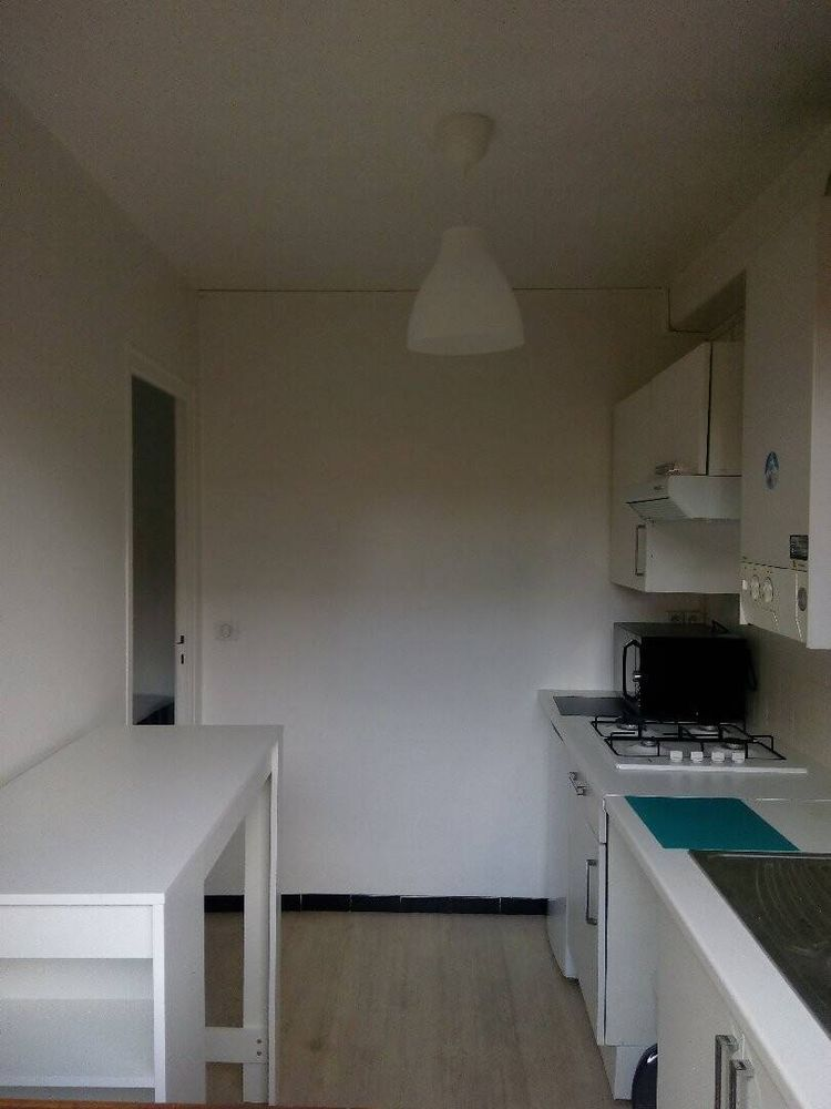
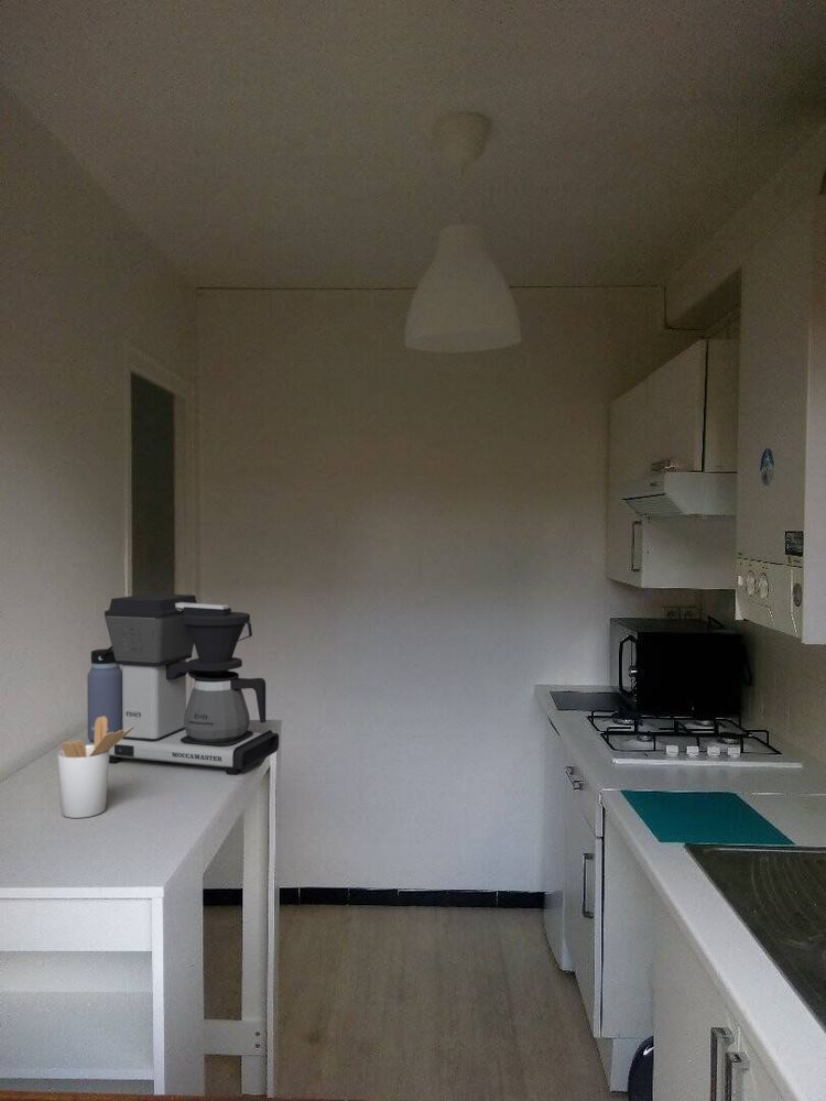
+ water bottle (107, 687)
+ utensil holder (95, 767)
+ coffee maker (192, 677)
